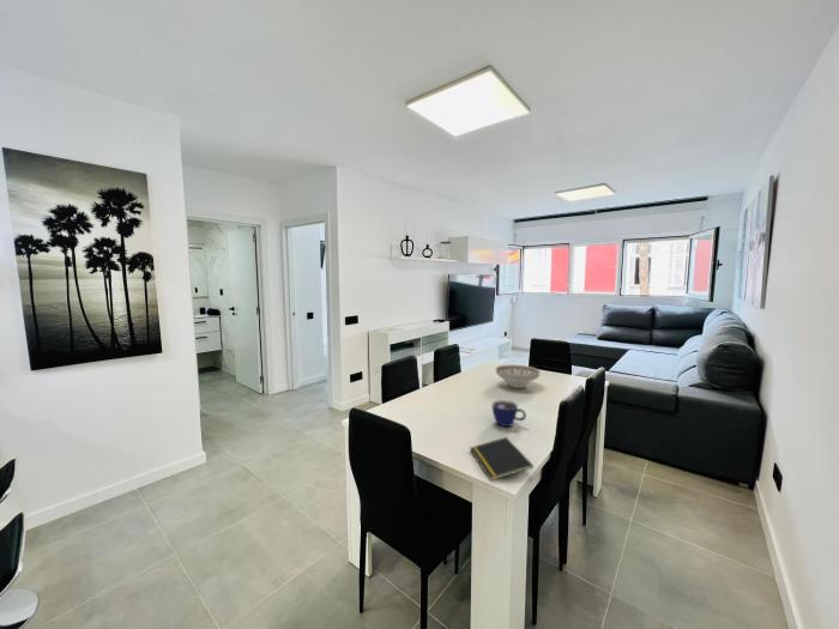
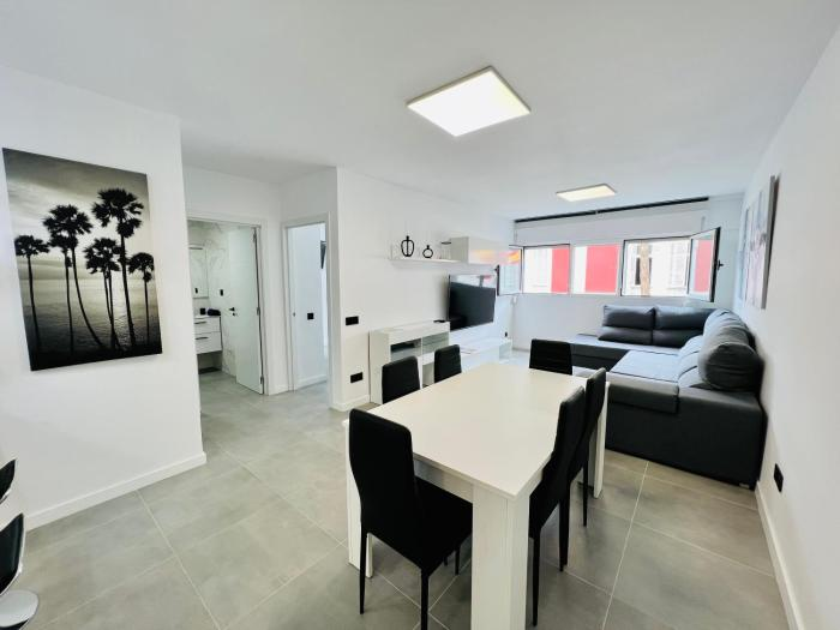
- notepad (499, 456)
- cup (508, 413)
- decorative bowl (517, 377)
